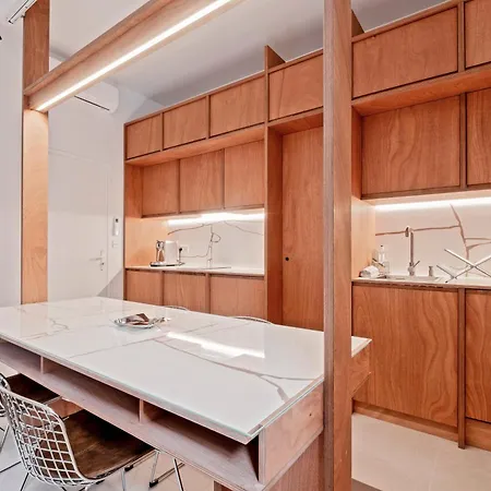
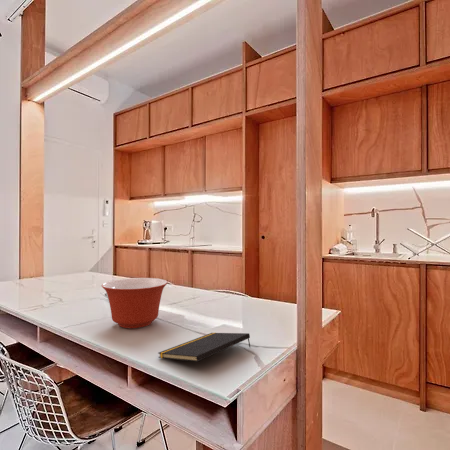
+ mixing bowl (135, 303)
+ notepad (205, 345)
